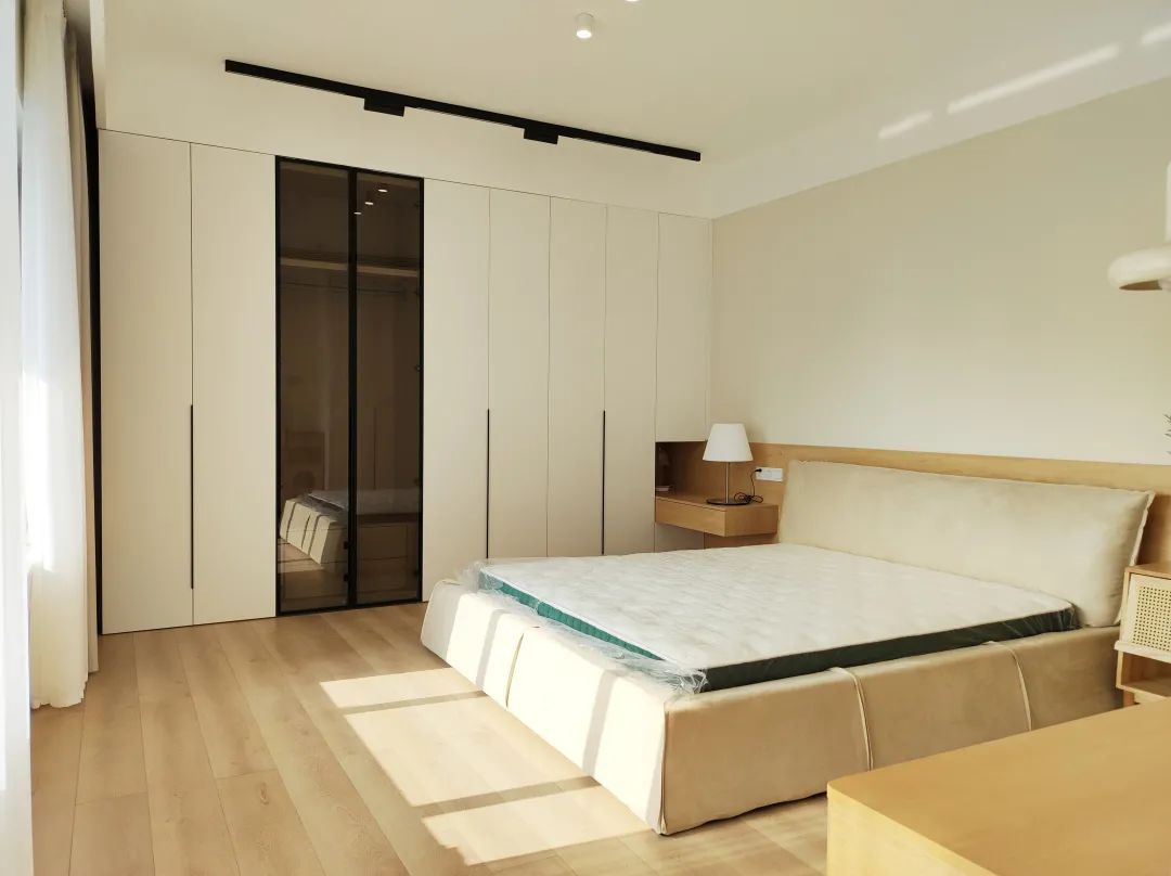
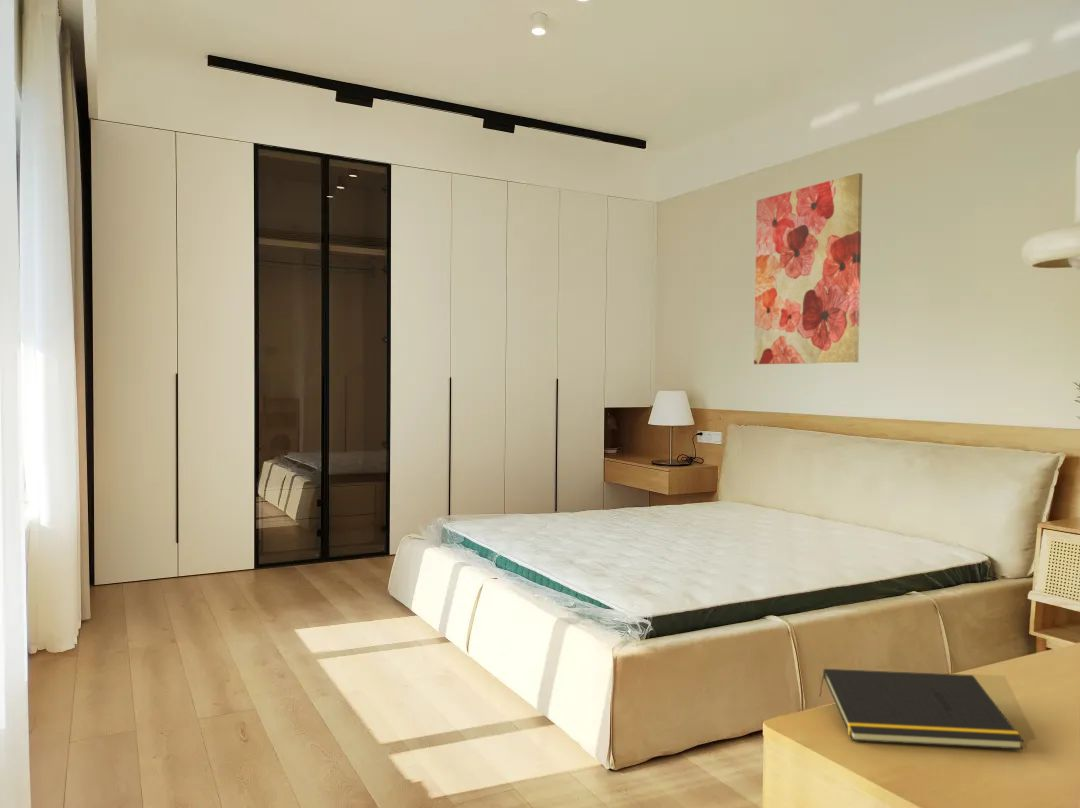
+ wall art (804, 276)
+ notepad (915, 706)
